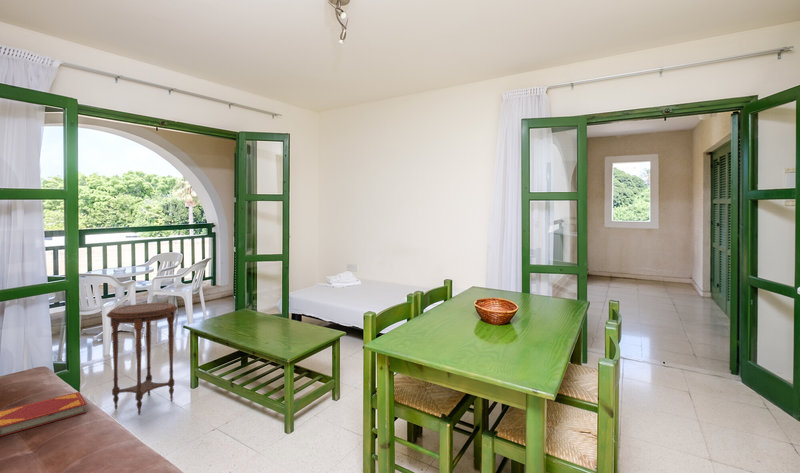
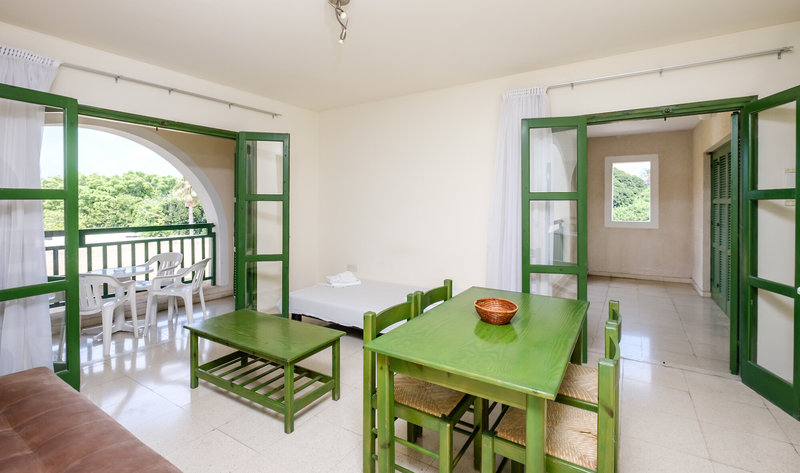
- hardback book (40, 412)
- side table (147, 356)
